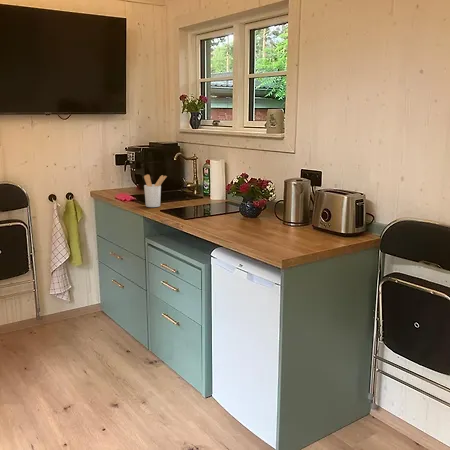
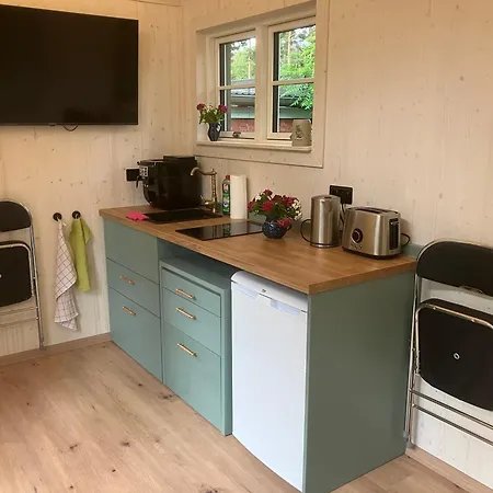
- utensil holder (156, 190)
